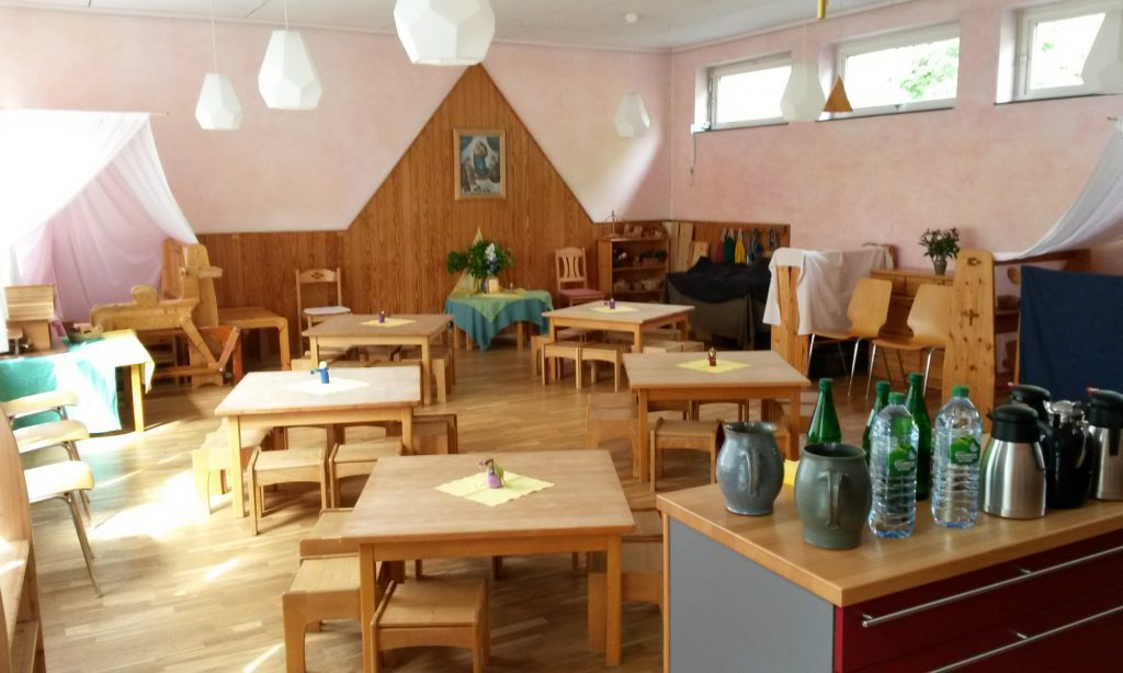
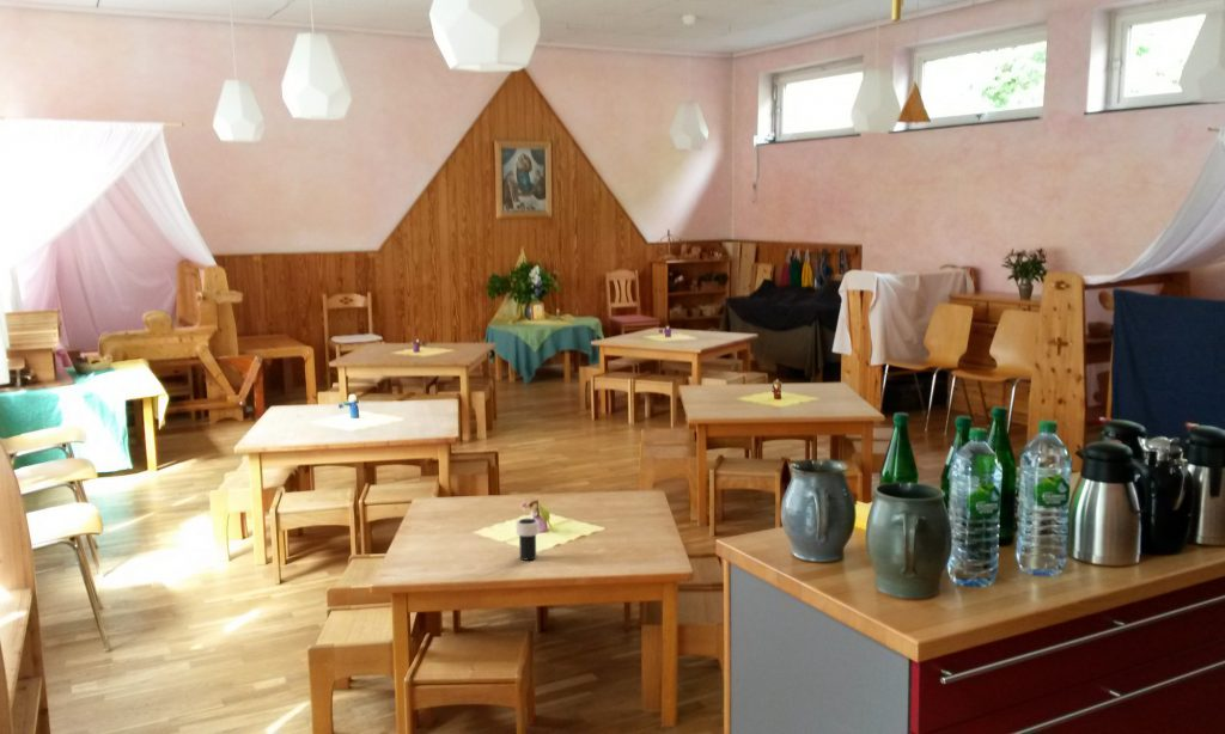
+ cup (528, 538)
